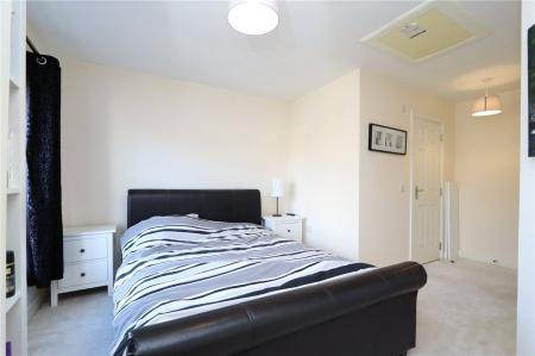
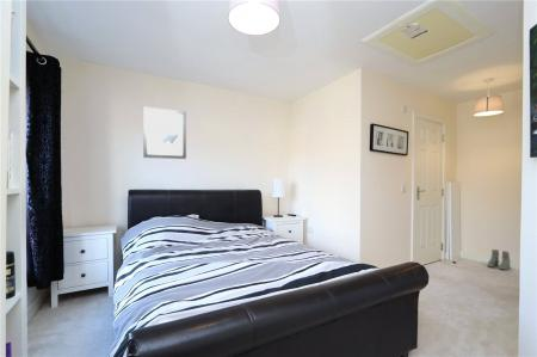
+ boots (498, 259)
+ wall art (165, 134)
